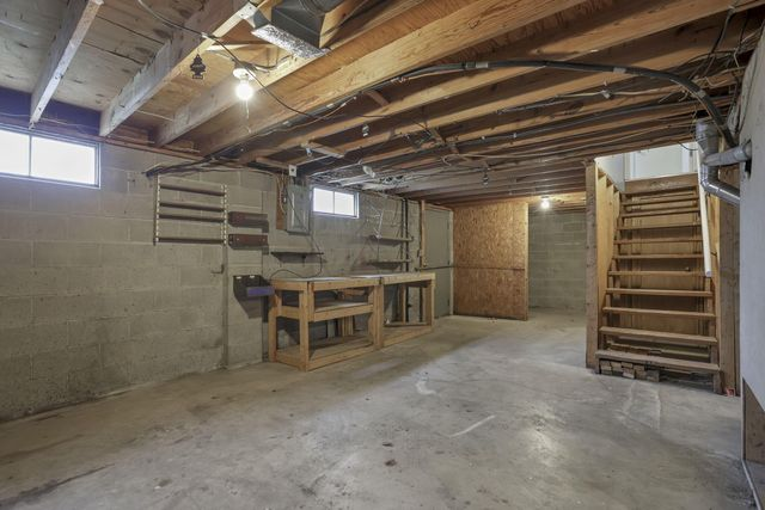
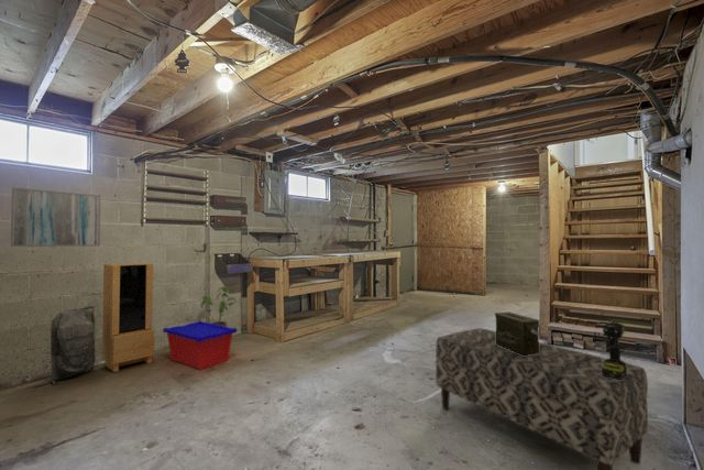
+ buddha head (76, 343)
+ bench (527, 391)
+ wall art (58, 218)
+ storage cabinet (129, 314)
+ storage bin (199, 343)
+ power drill (613, 348)
+ ammunition box (516, 331)
+ house plant (220, 314)
